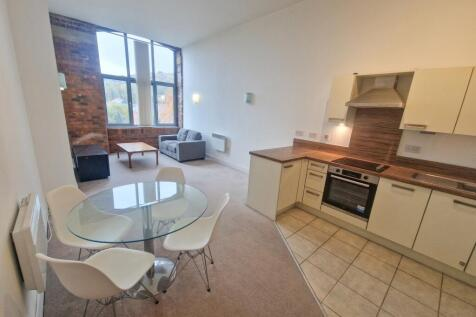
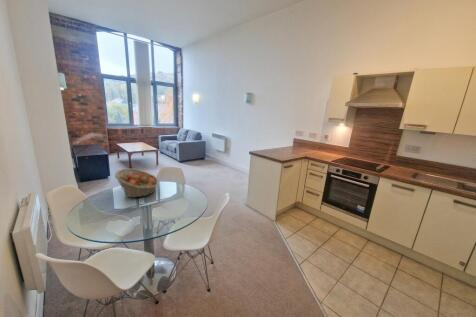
+ fruit basket (138, 181)
